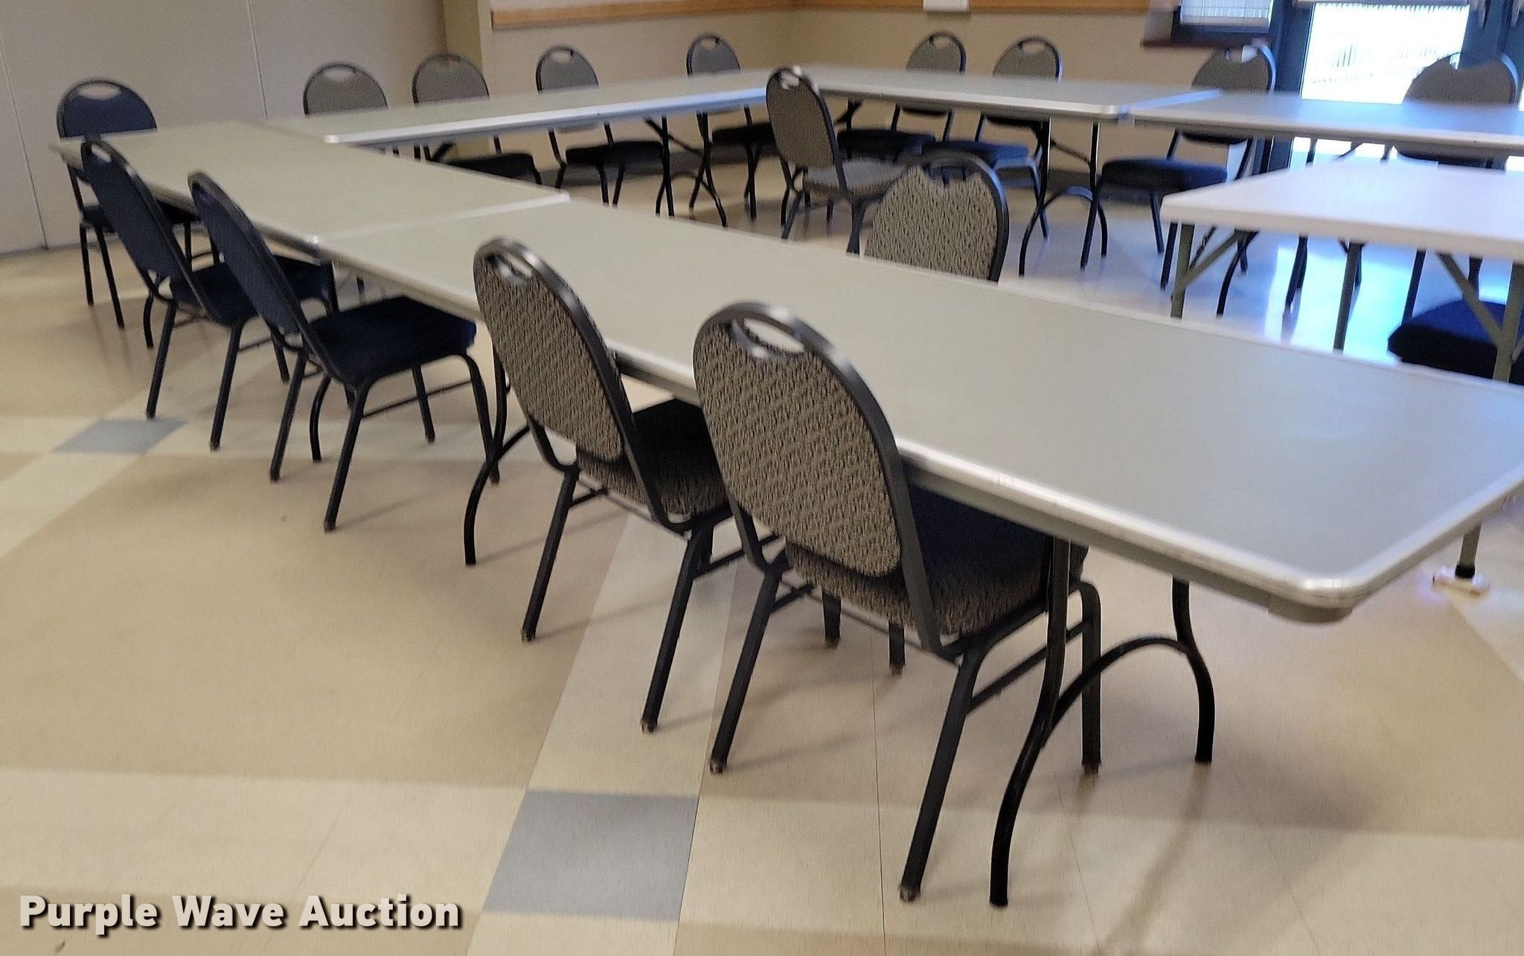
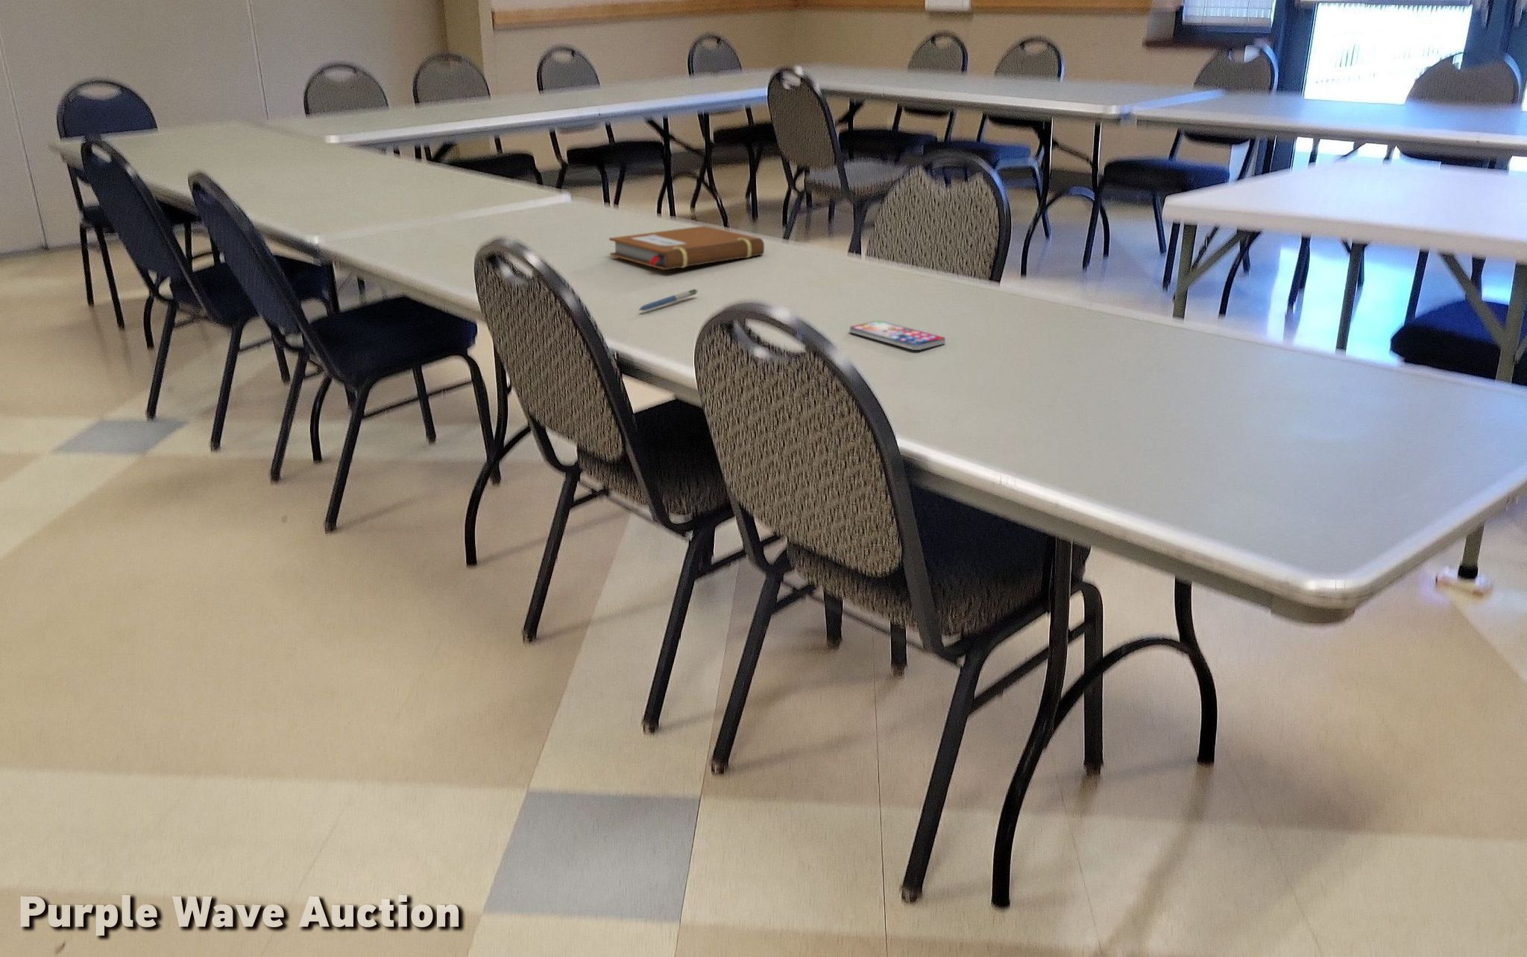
+ notebook (684, 247)
+ smartphone (896, 334)
+ pen (669, 300)
